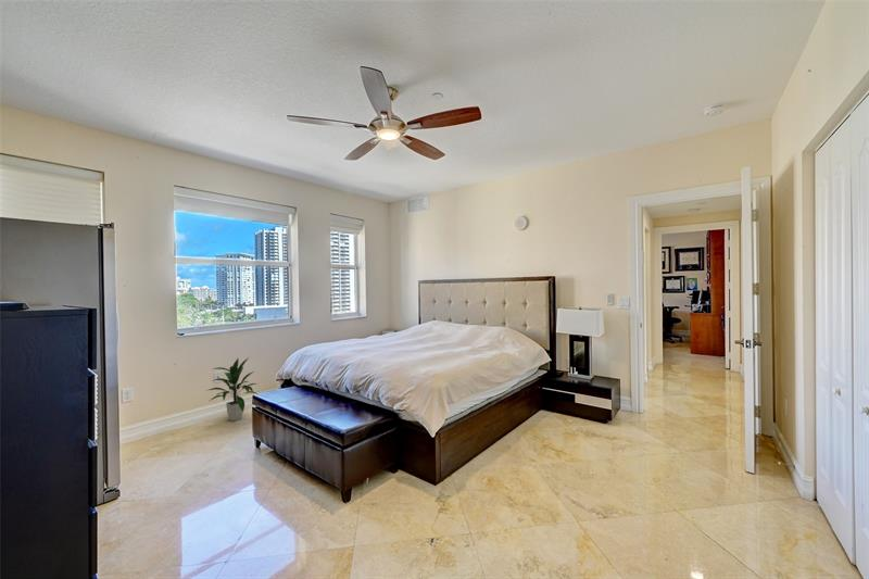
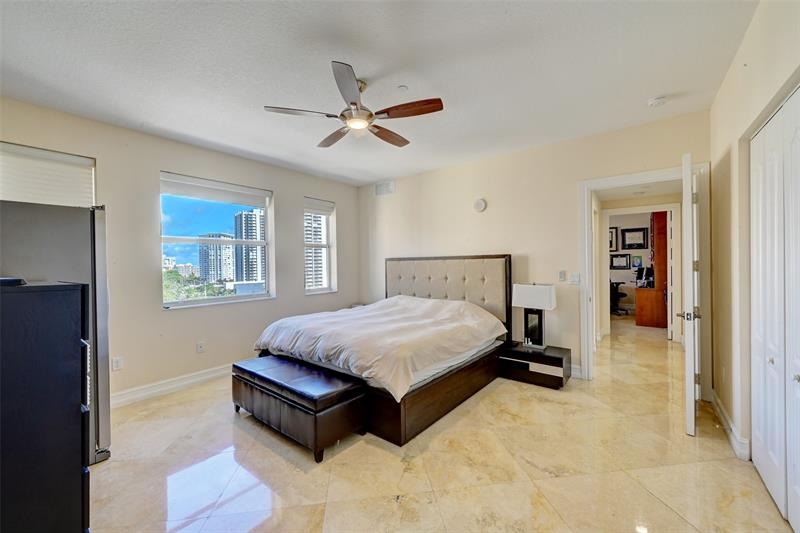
- indoor plant (234, 389)
